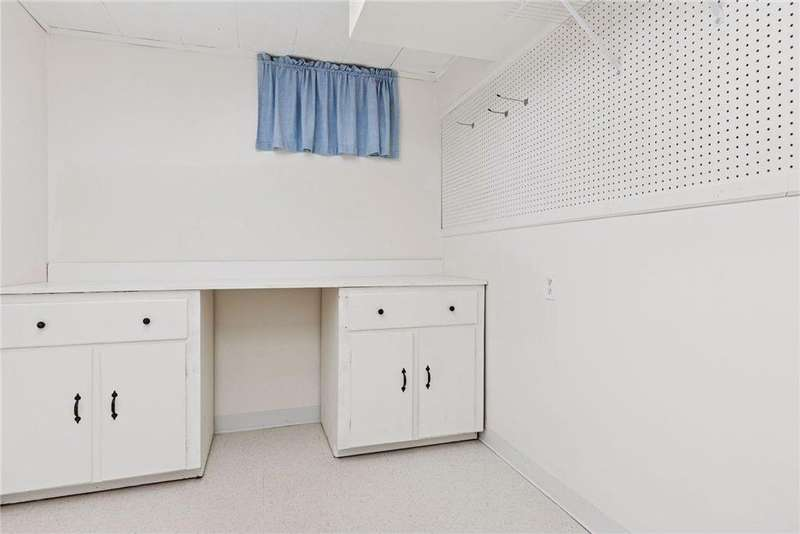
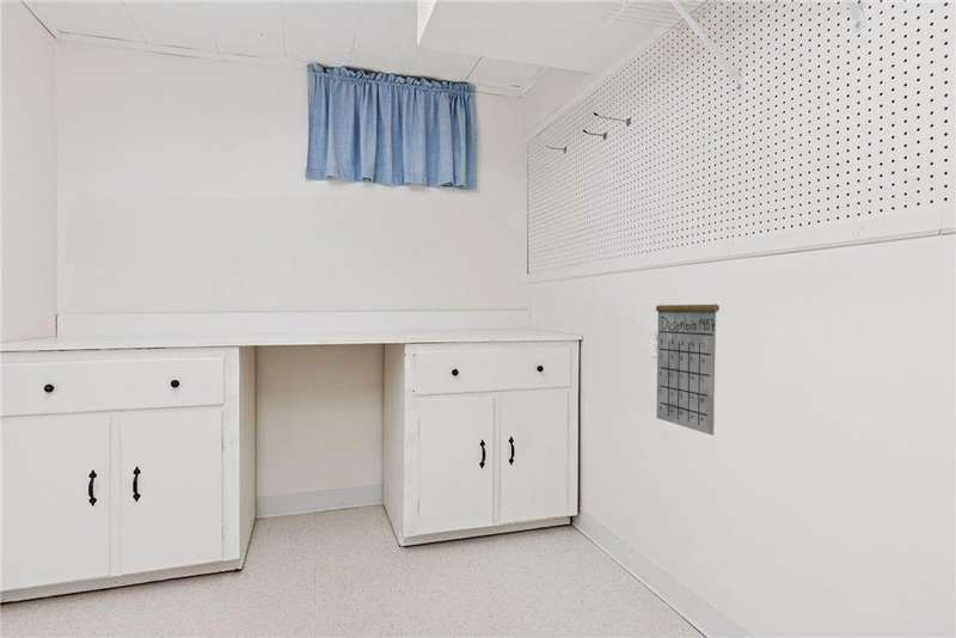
+ calendar (684, 350)
